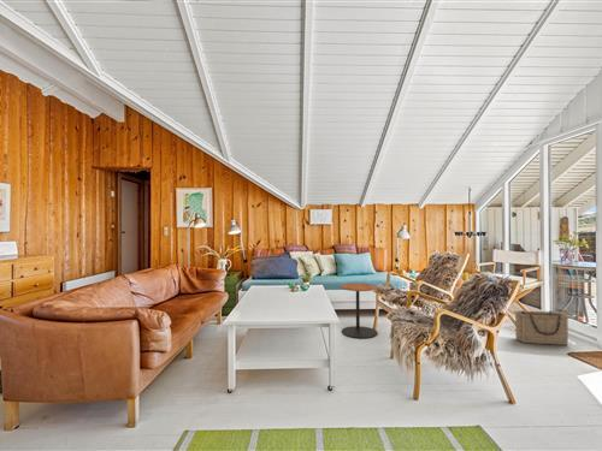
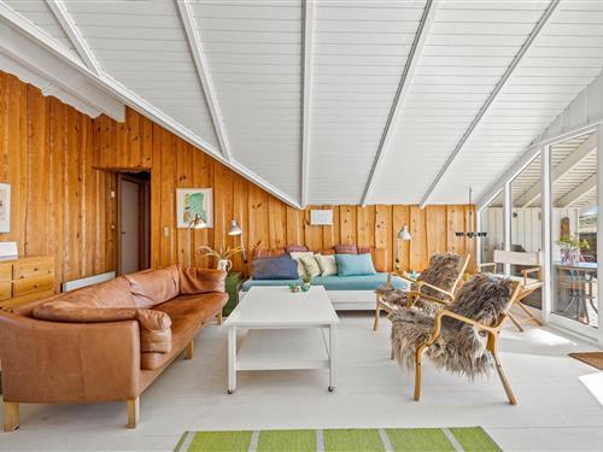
- side table (359, 309)
- basket (541, 327)
